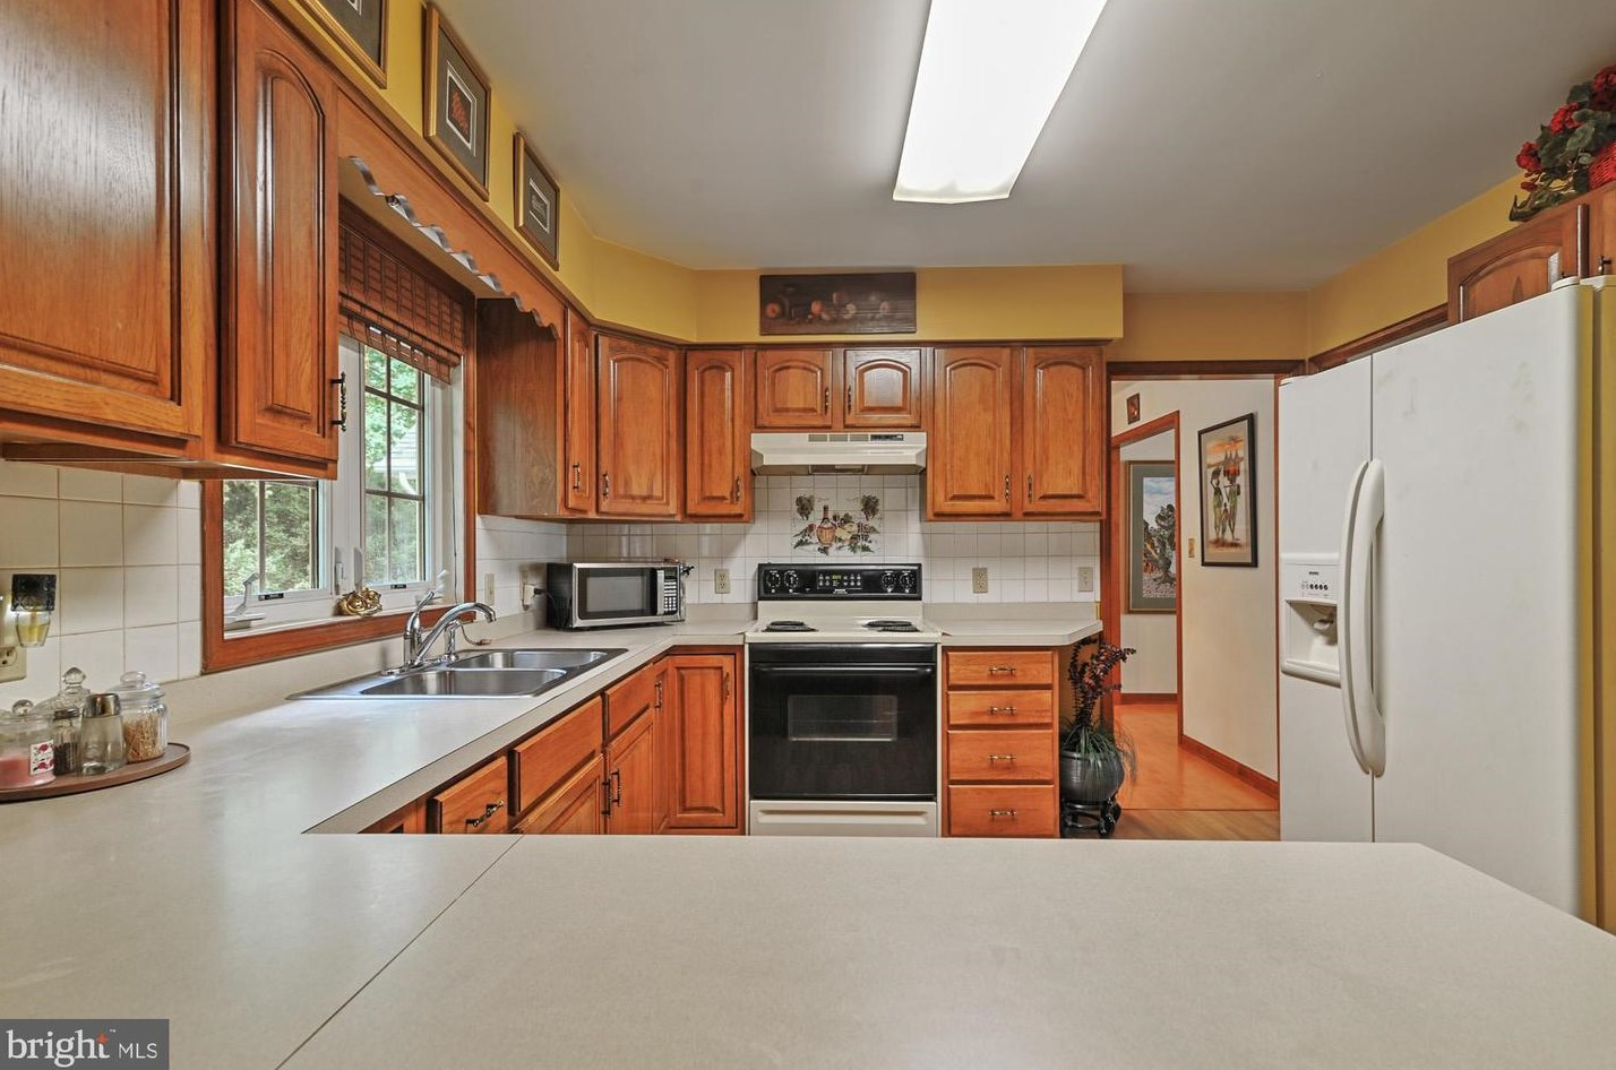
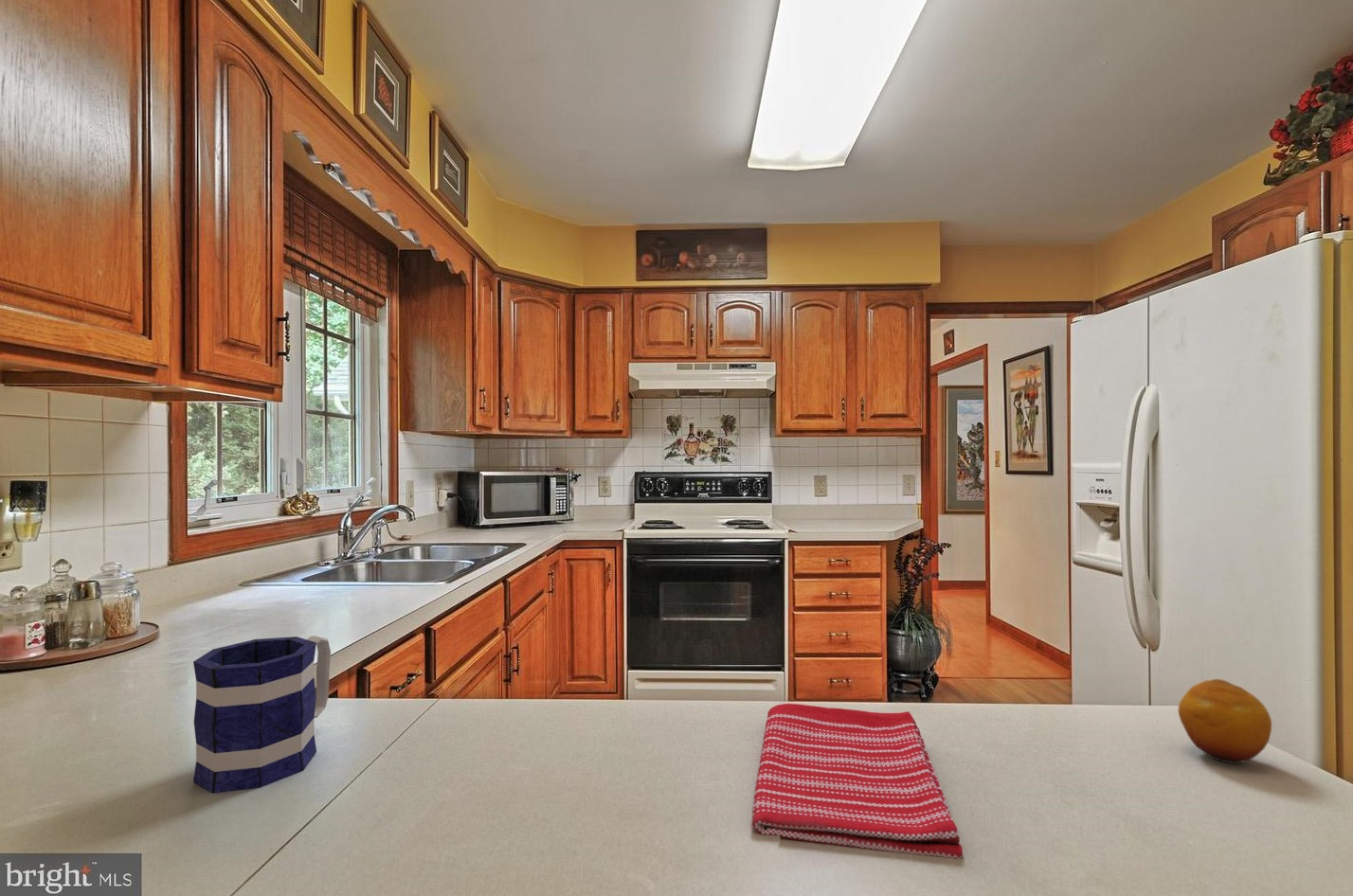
+ mug (276, 699)
+ dish towel (846, 764)
+ fruit (1223, 719)
